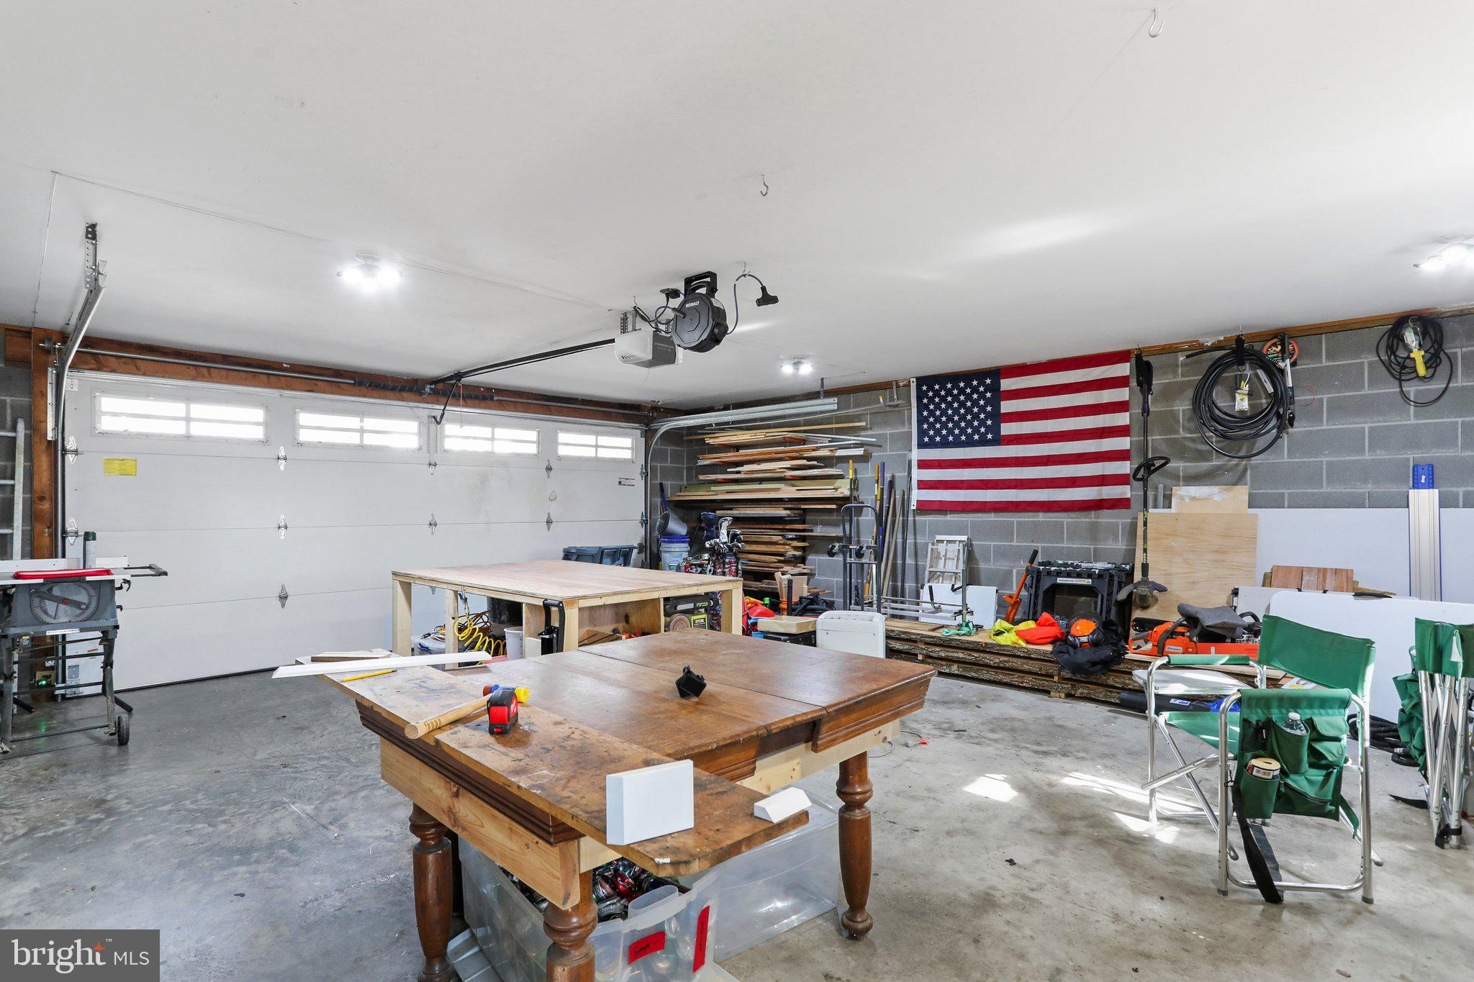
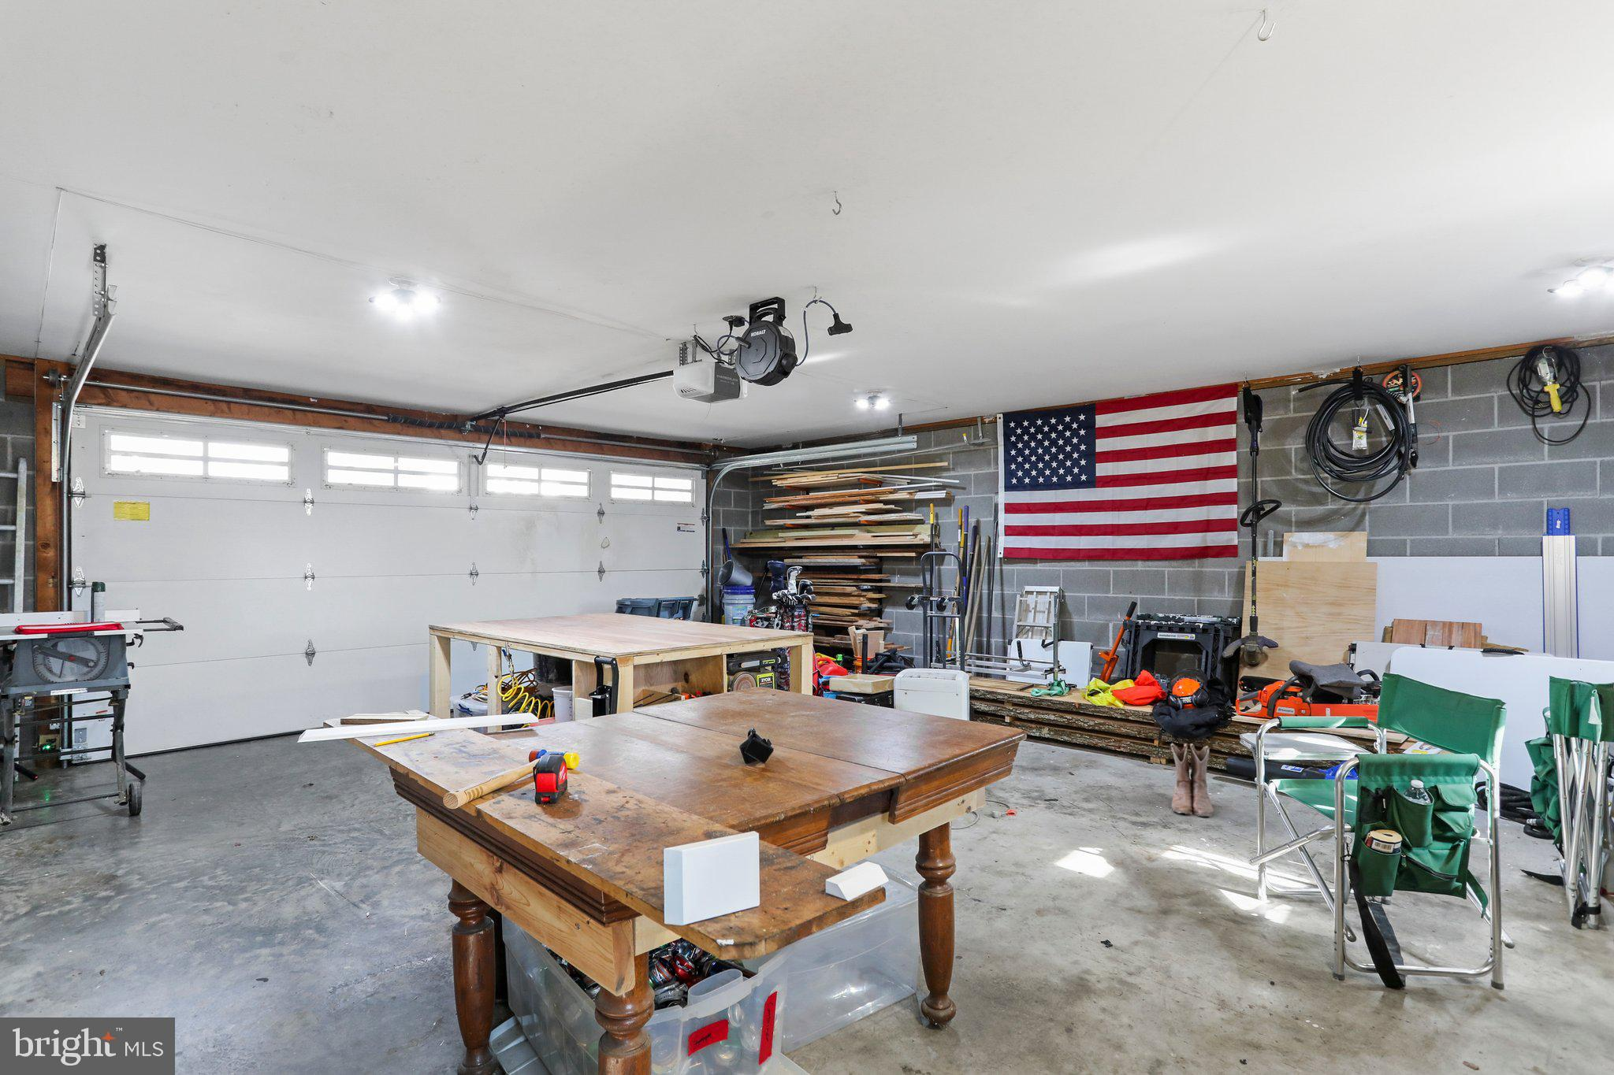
+ boots (1192, 776)
